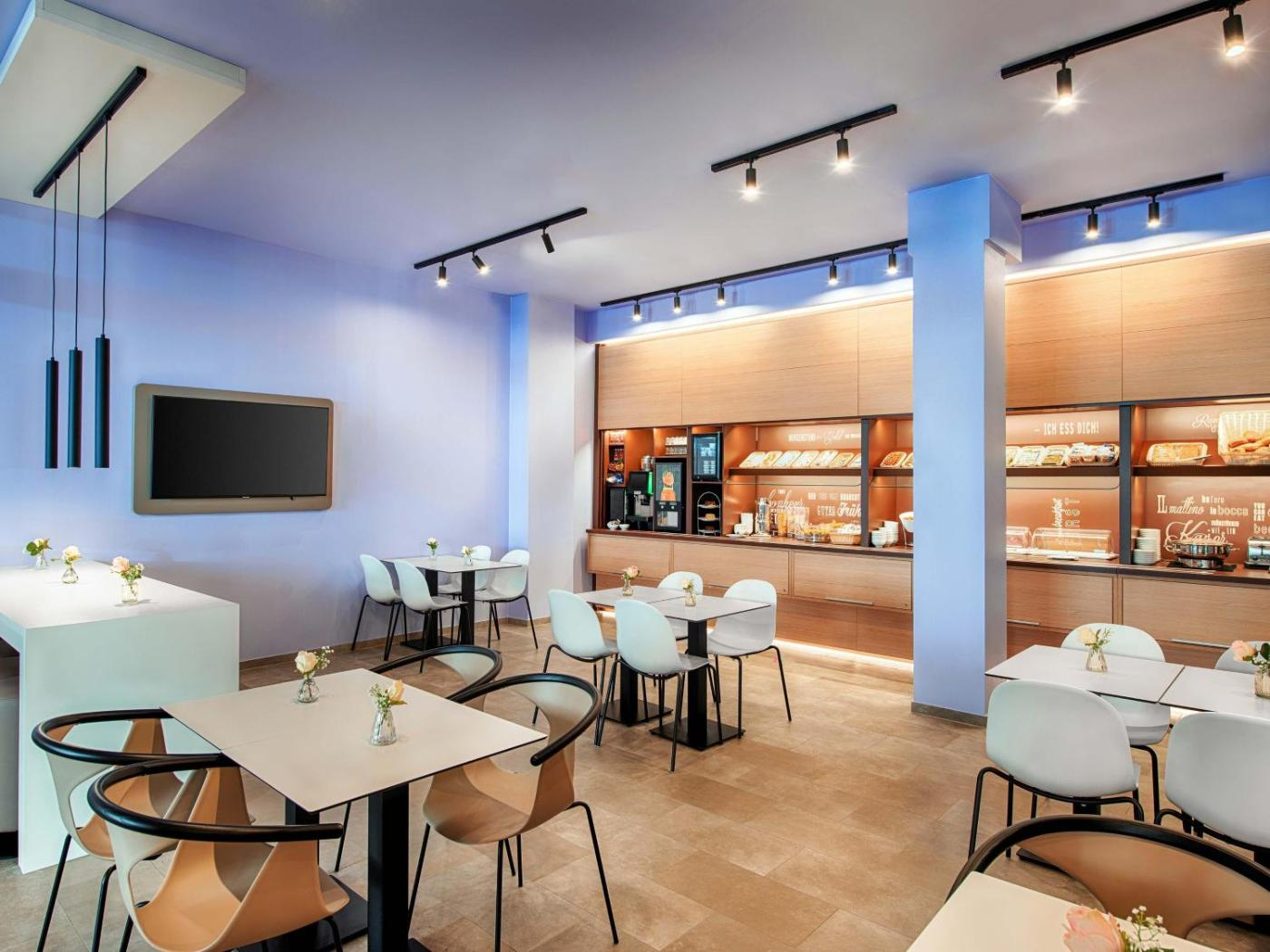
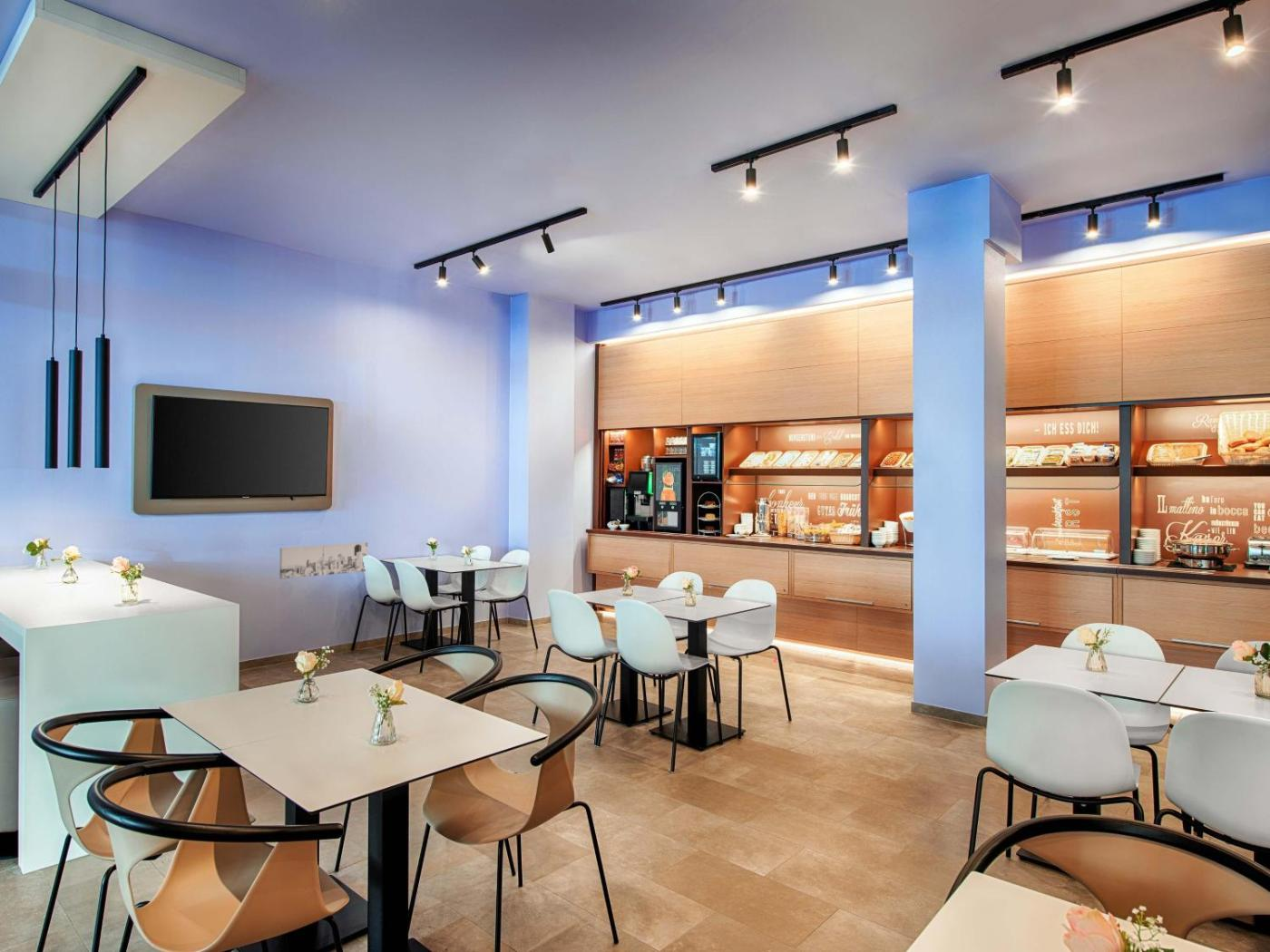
+ wall art (325, 559)
